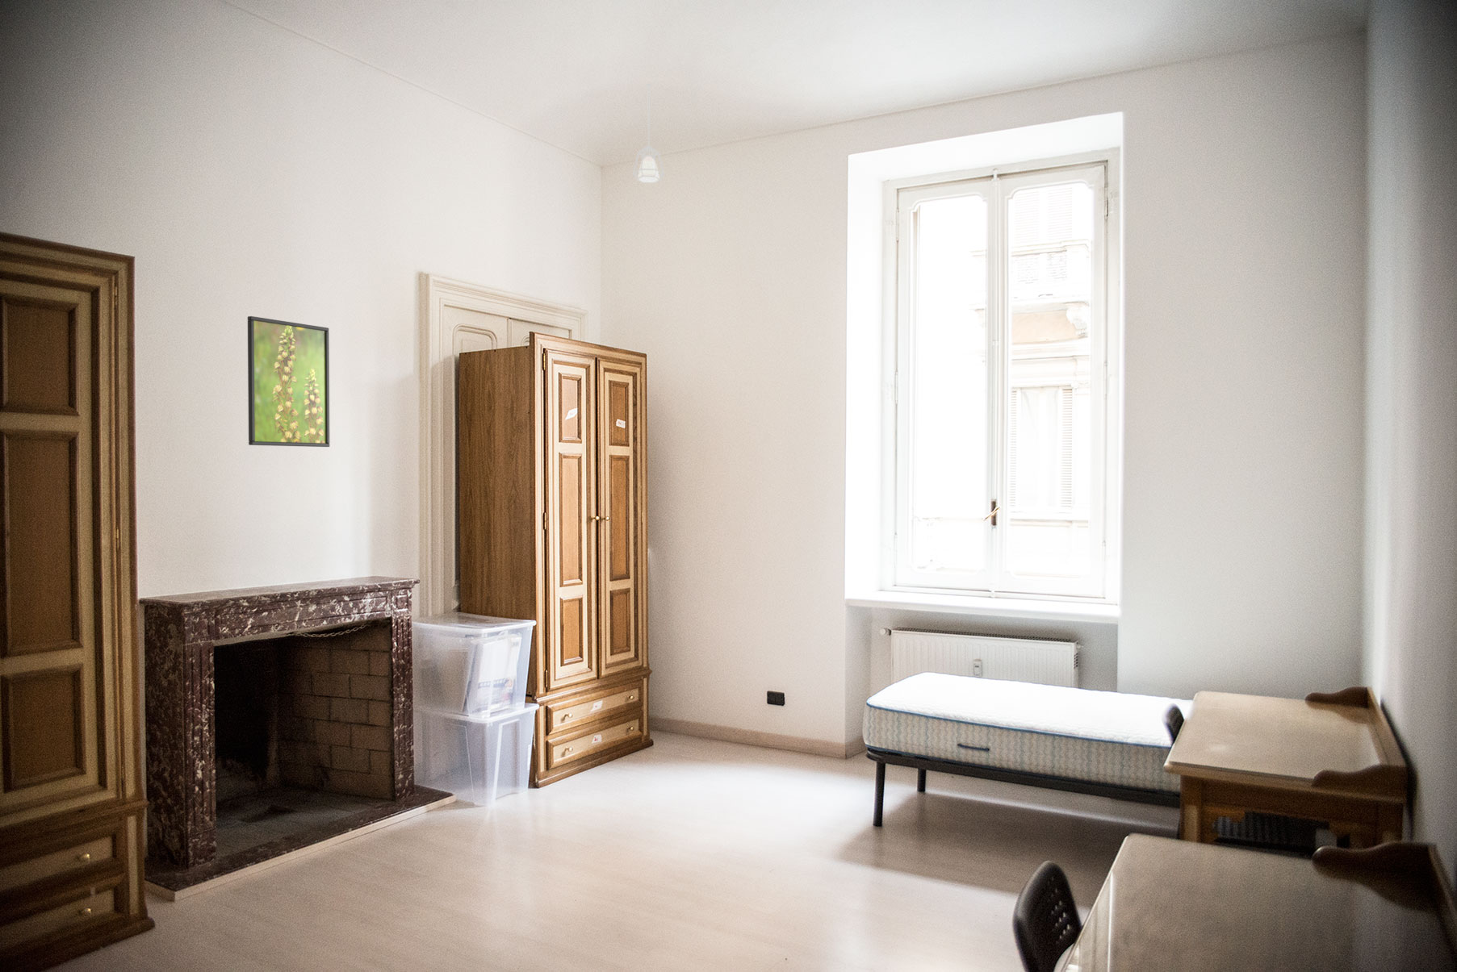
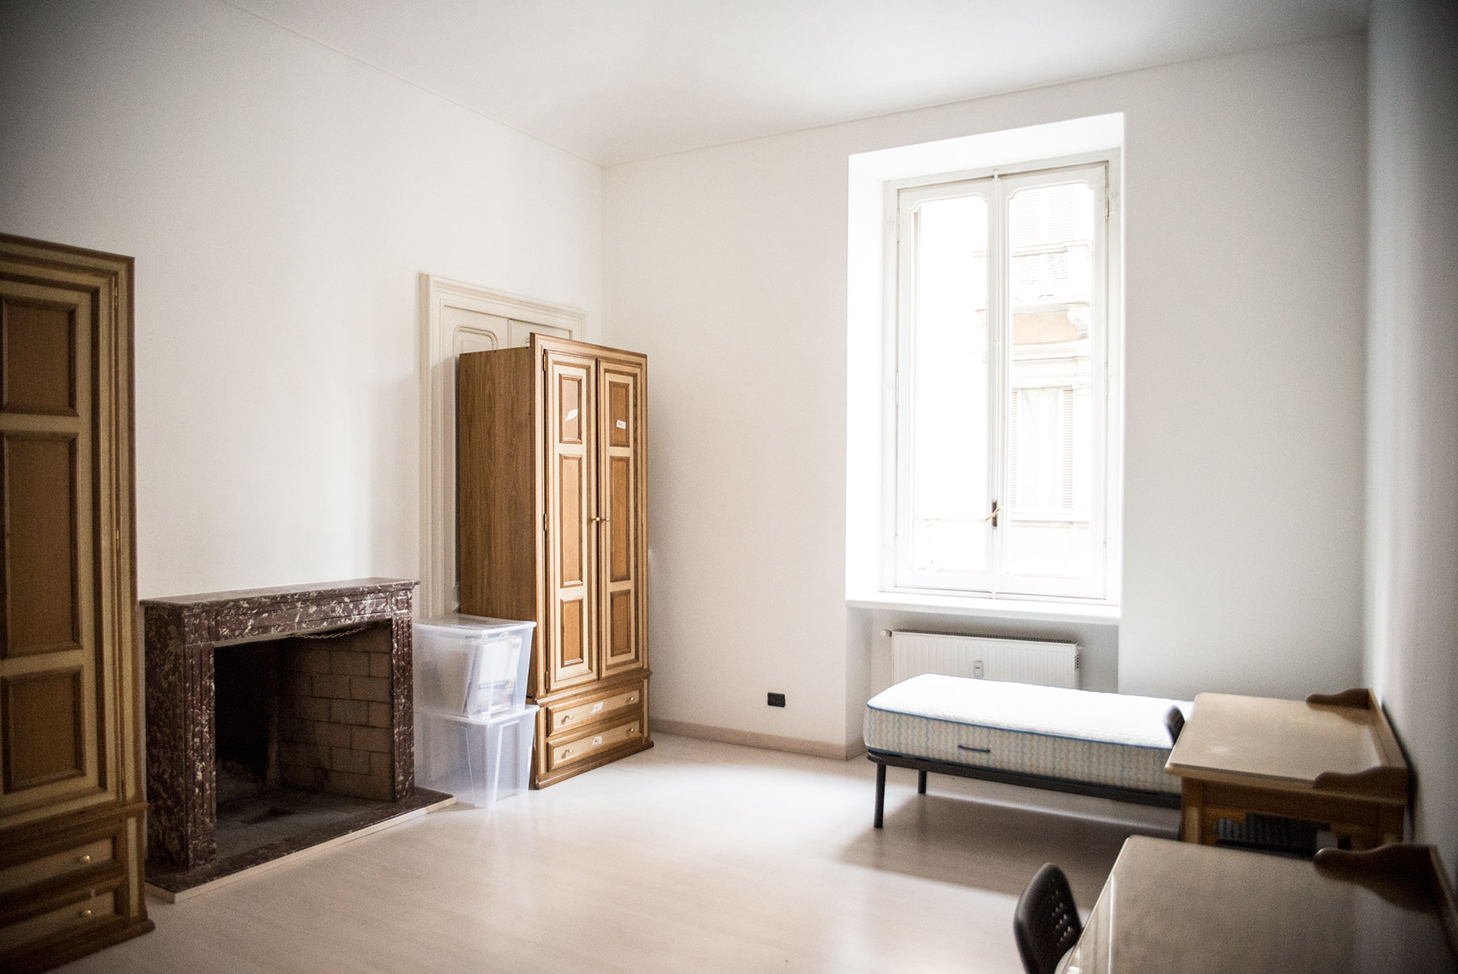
- pendant lamp (648, 131)
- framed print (290, 384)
